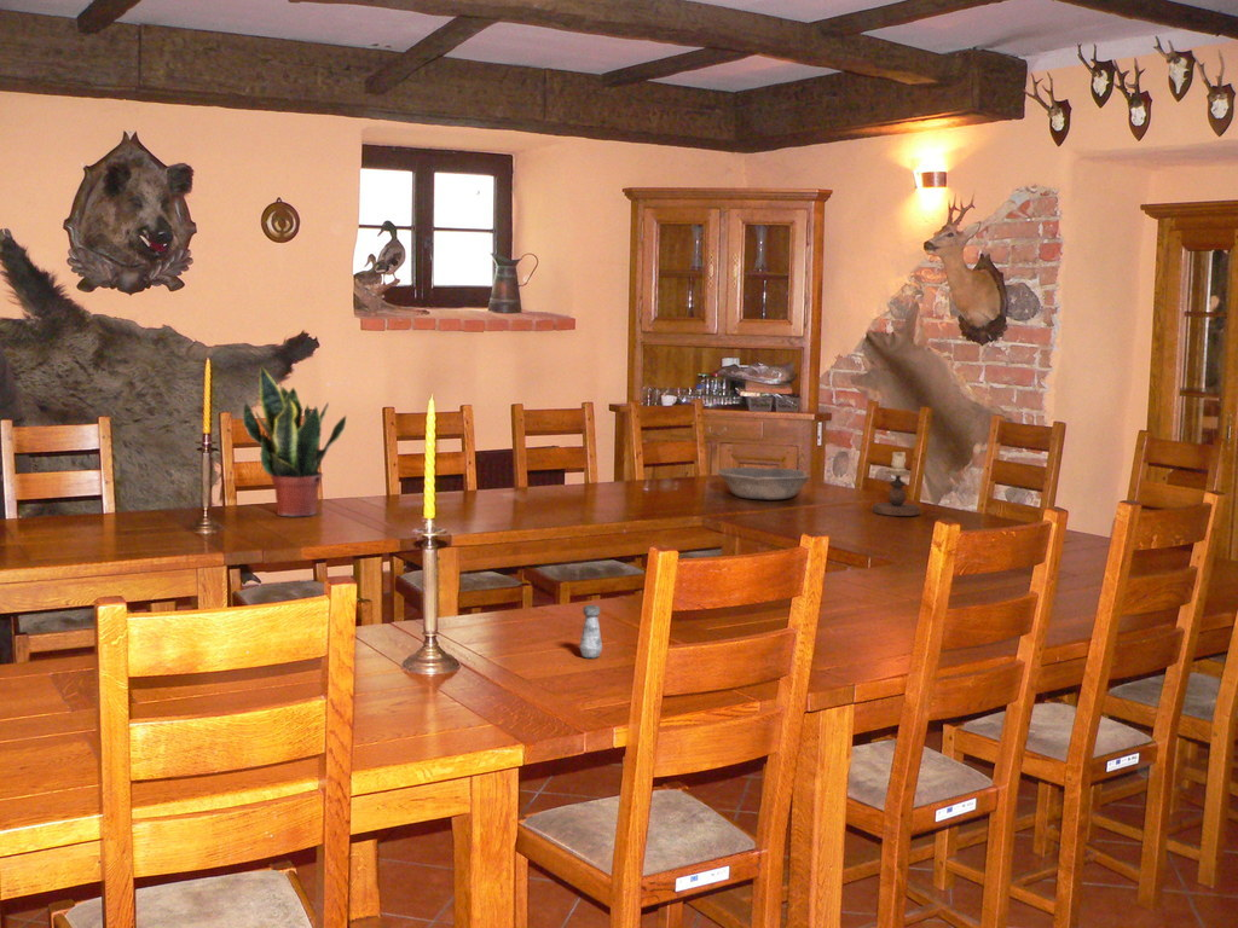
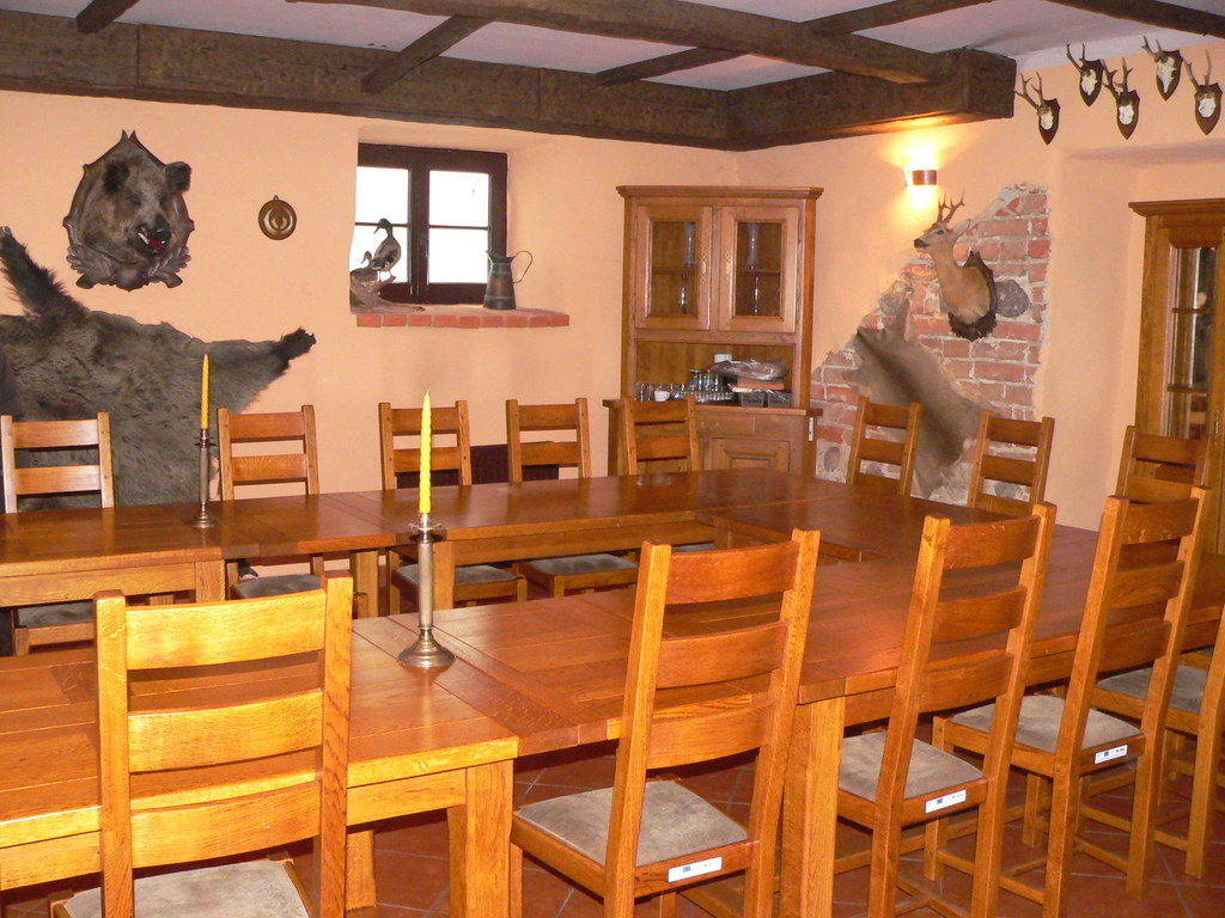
- candlestick (897, 482)
- potted plant (300, 440)
- salt shaker (590, 631)
- bowl (762, 483)
